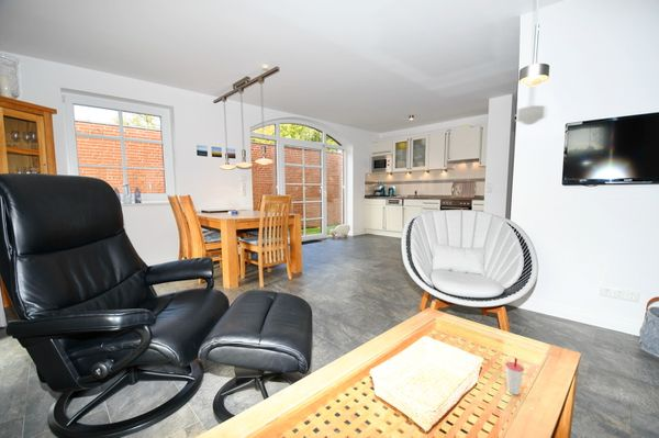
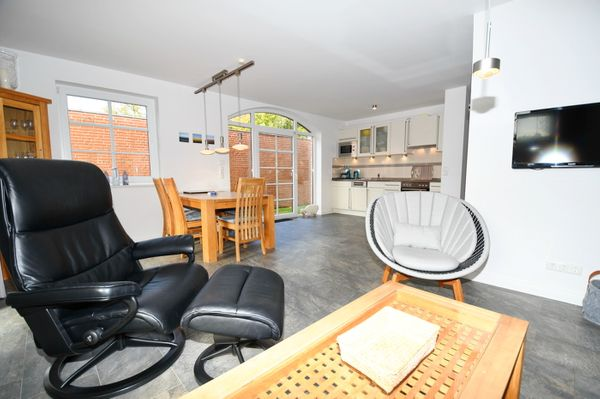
- cup (514, 374)
